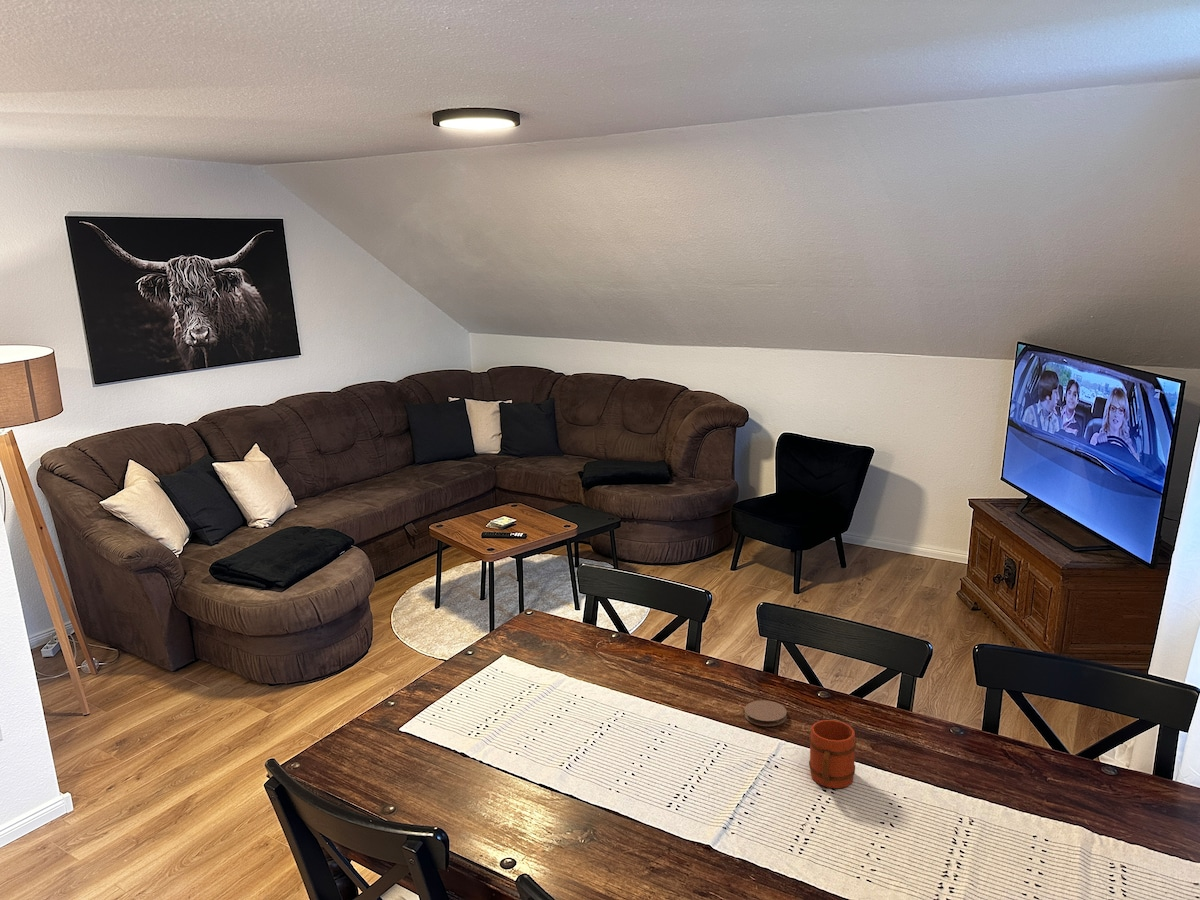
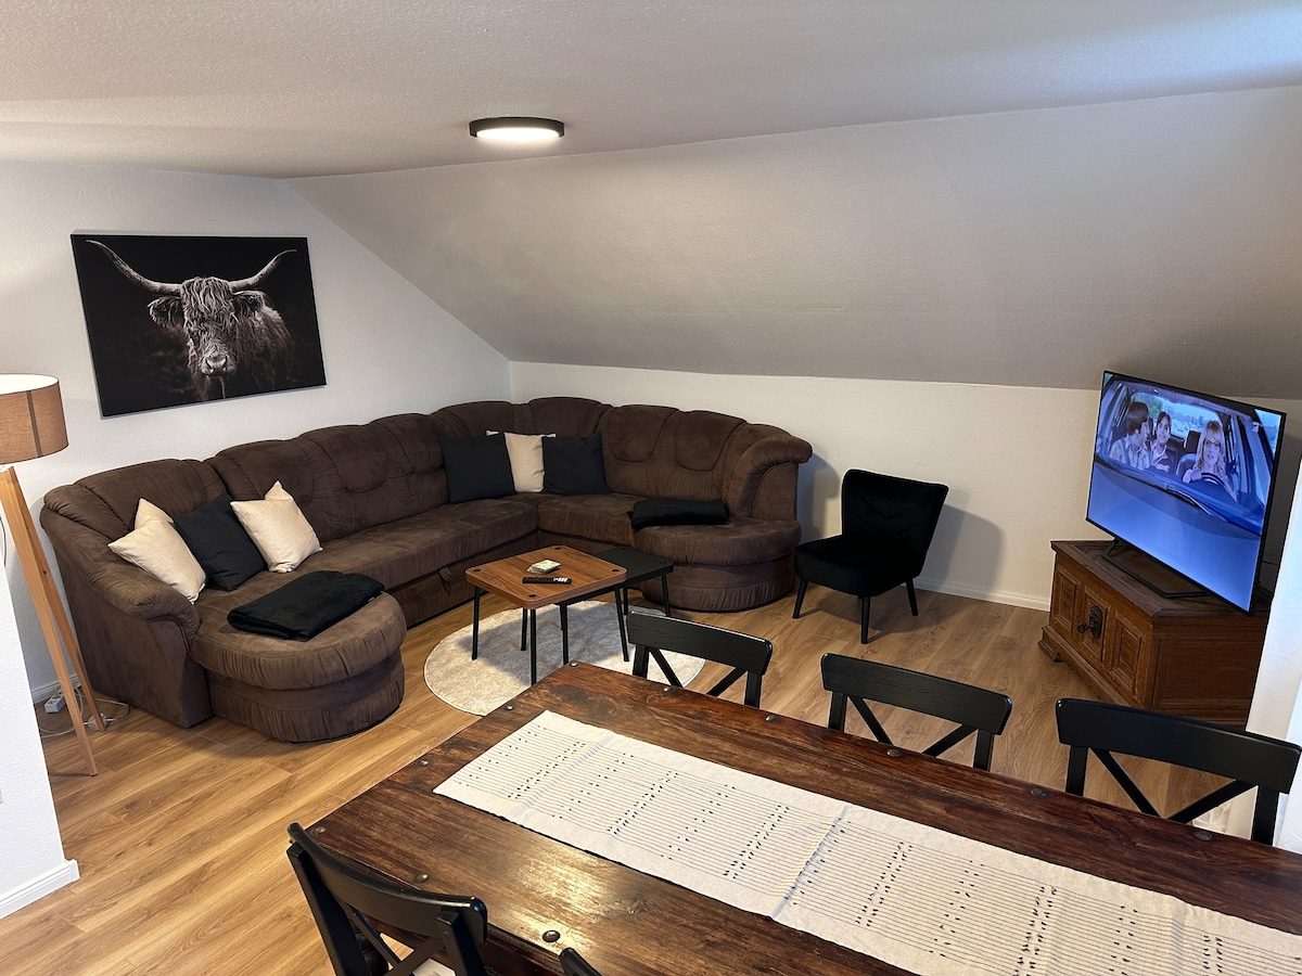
- mug (831, 756)
- coaster (765, 713)
